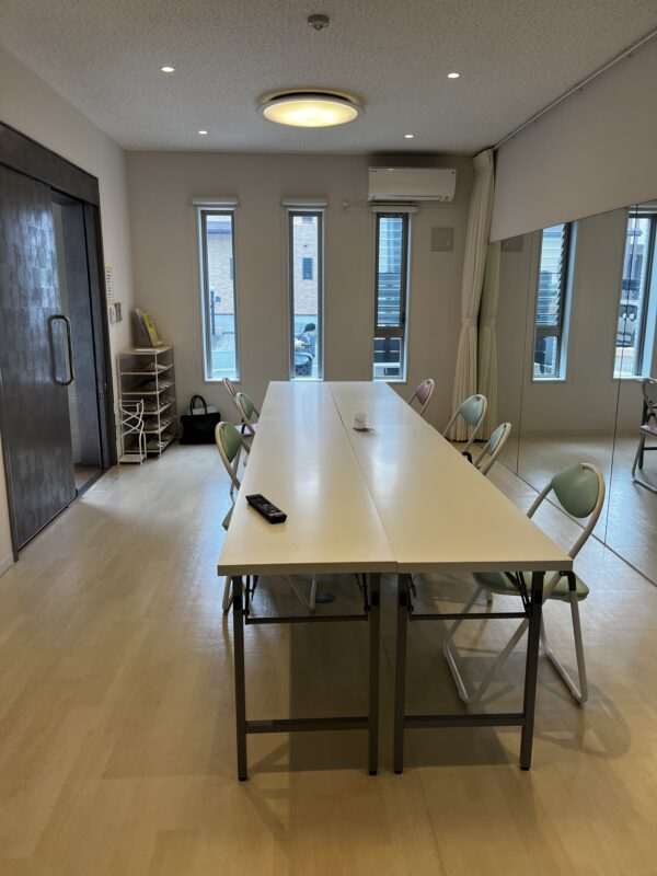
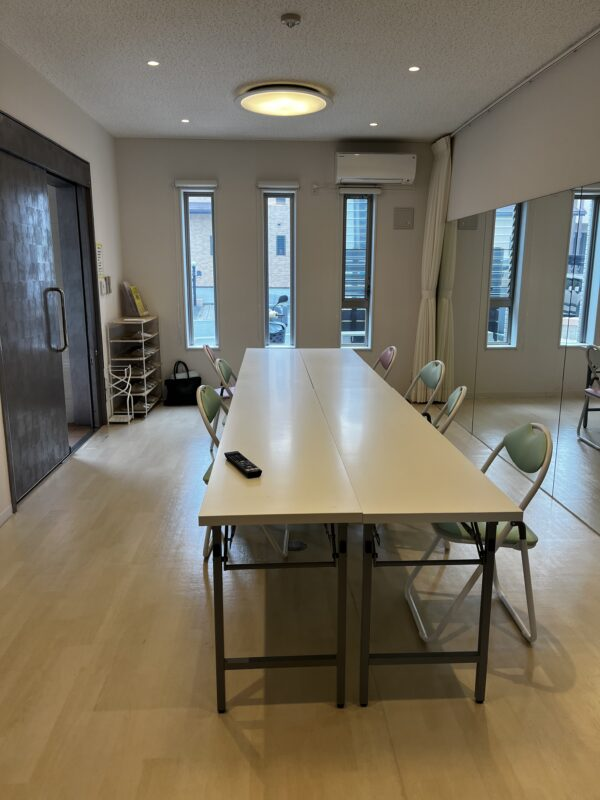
- mug (361, 419)
